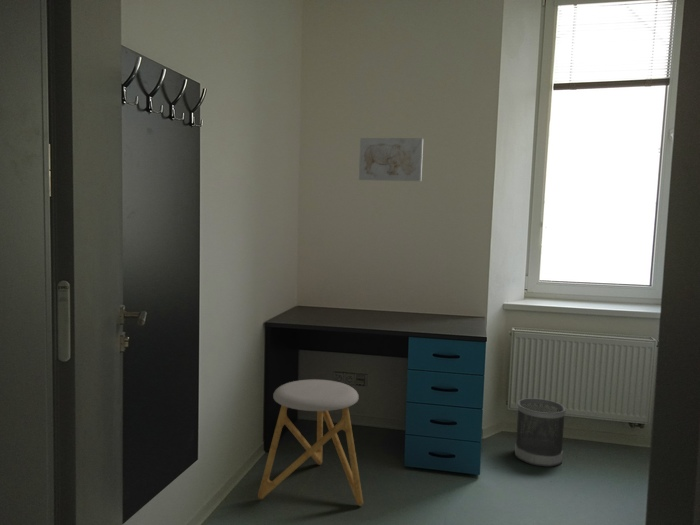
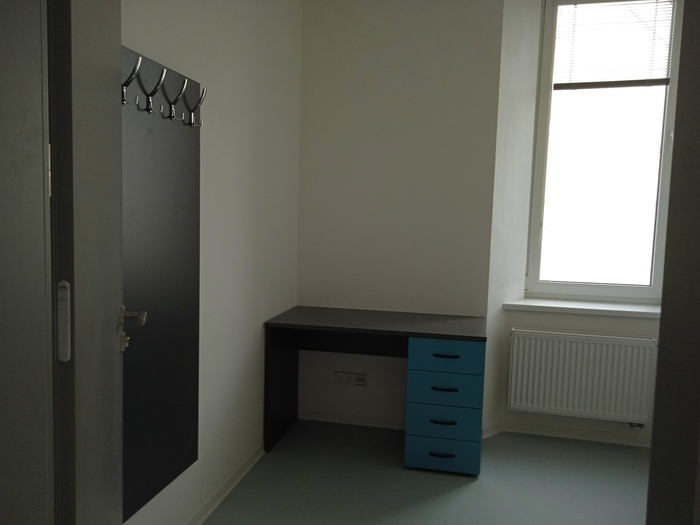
- wastebasket (539, 430)
- wall art (390, 159)
- stool (321, 441)
